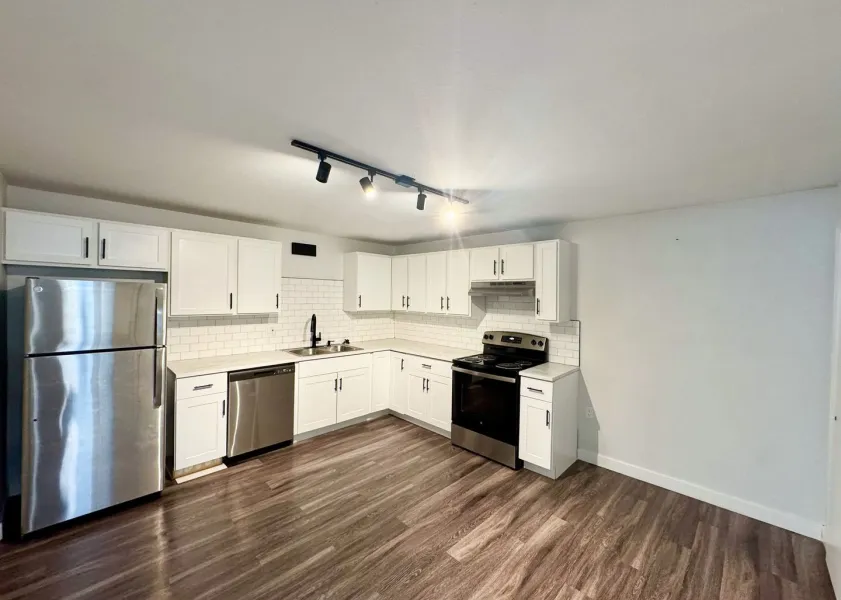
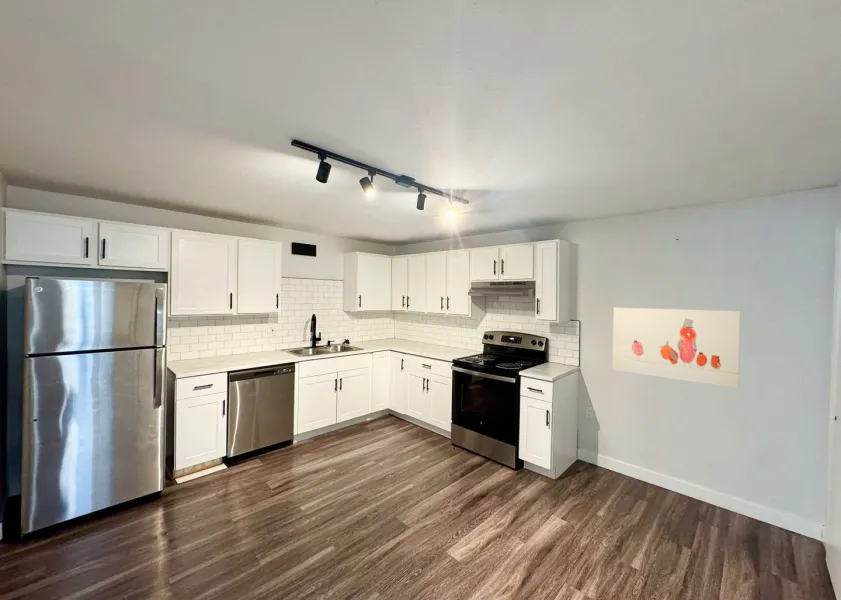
+ wall art (669, 343)
